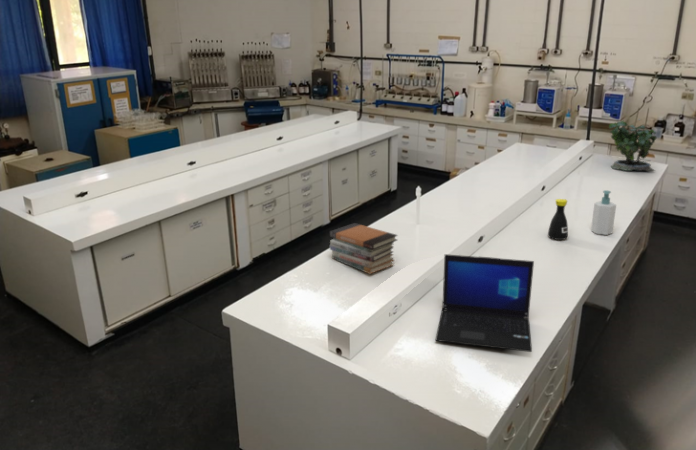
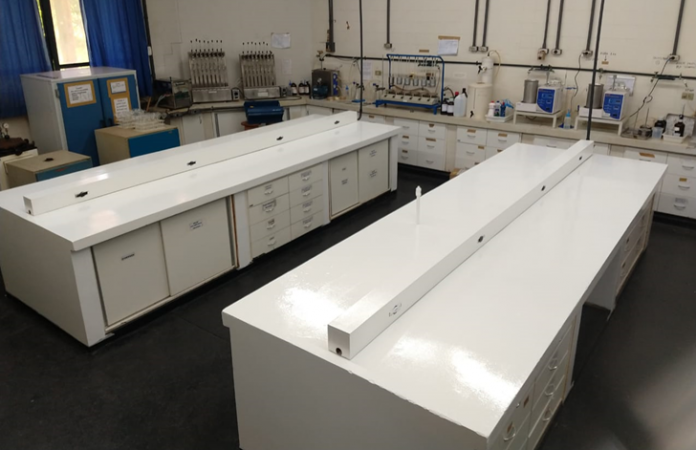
- bottle (559, 218)
- soap bottle (604, 211)
- book stack (362, 247)
- potted plant (630, 143)
- laptop (485, 300)
